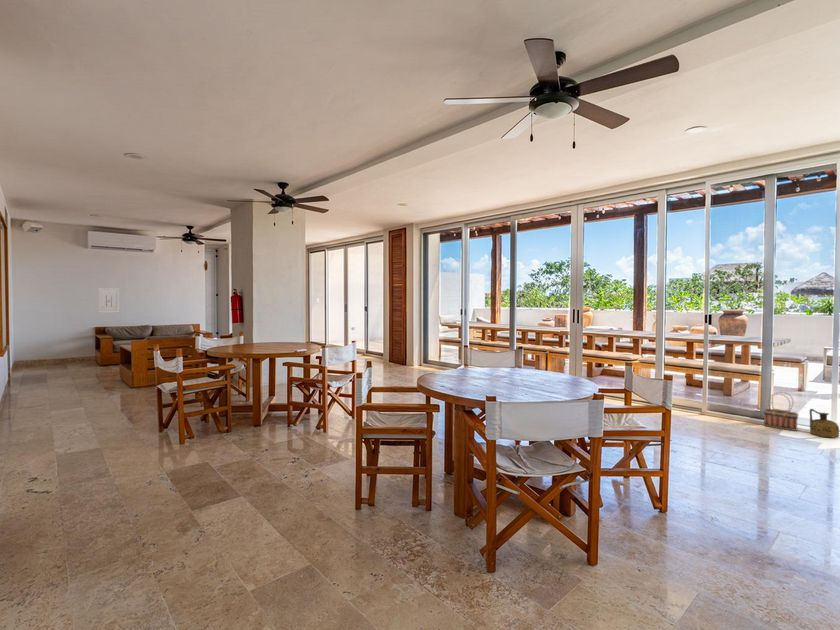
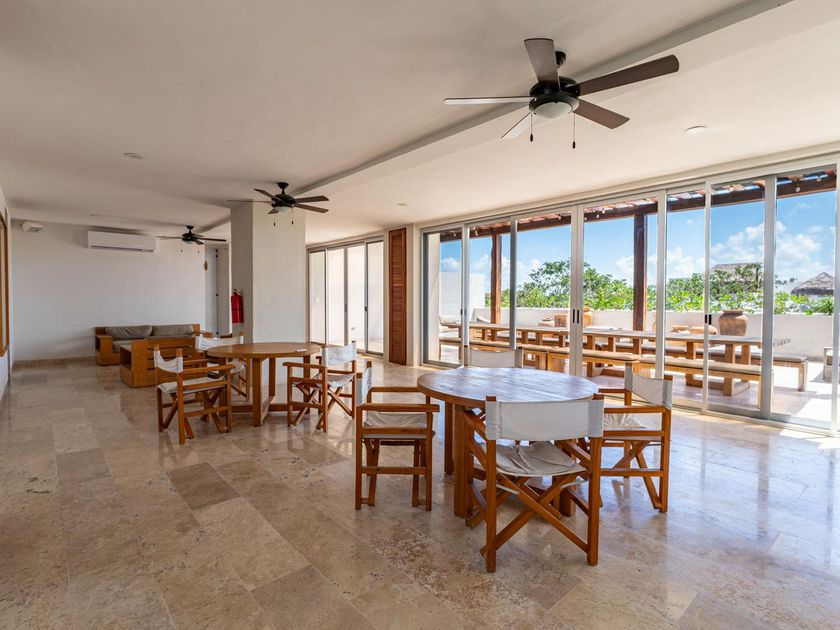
- ceramic jug (824, 422)
- basket (780, 410)
- wall art (108, 300)
